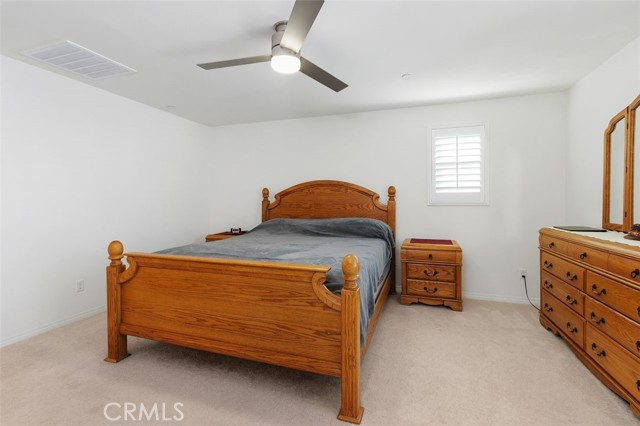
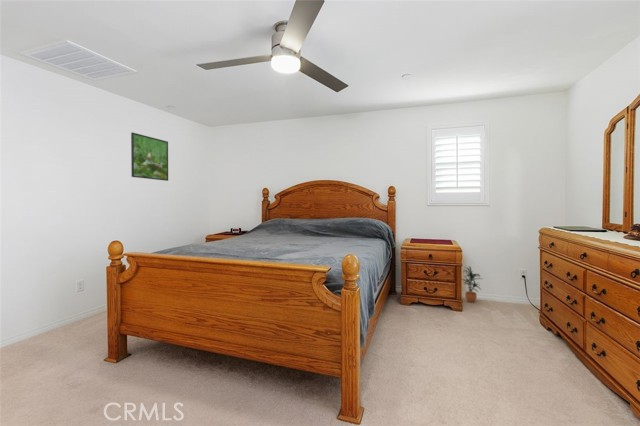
+ potted plant (471, 283)
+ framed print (150, 158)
